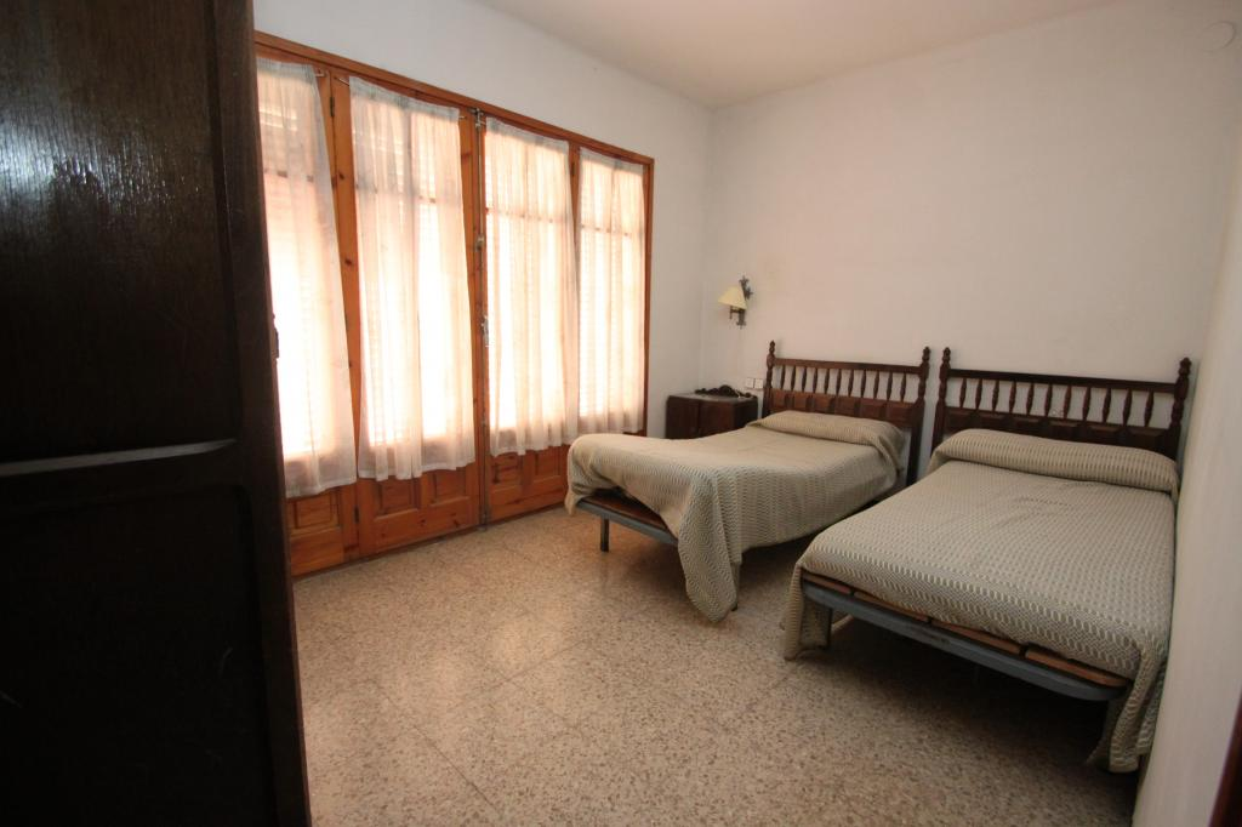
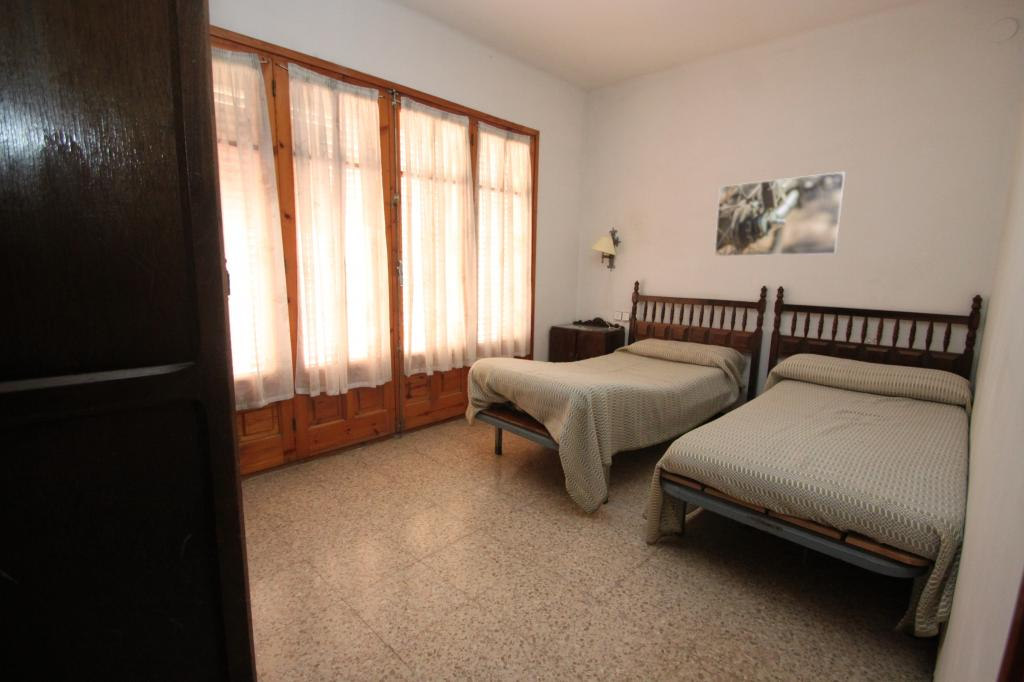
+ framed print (773, 218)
